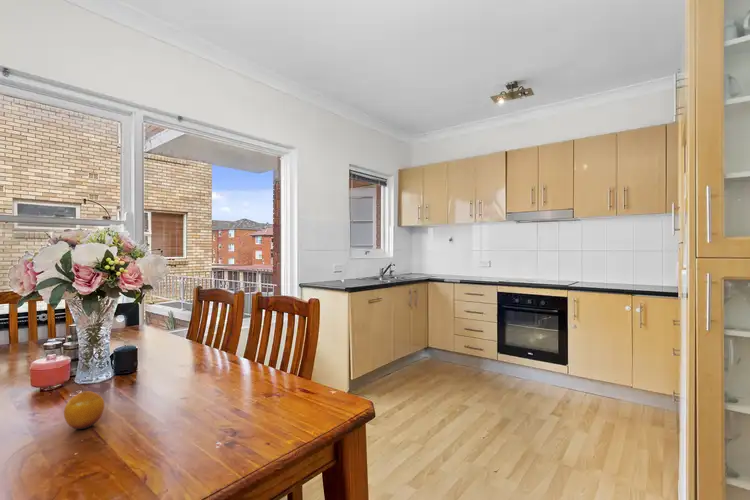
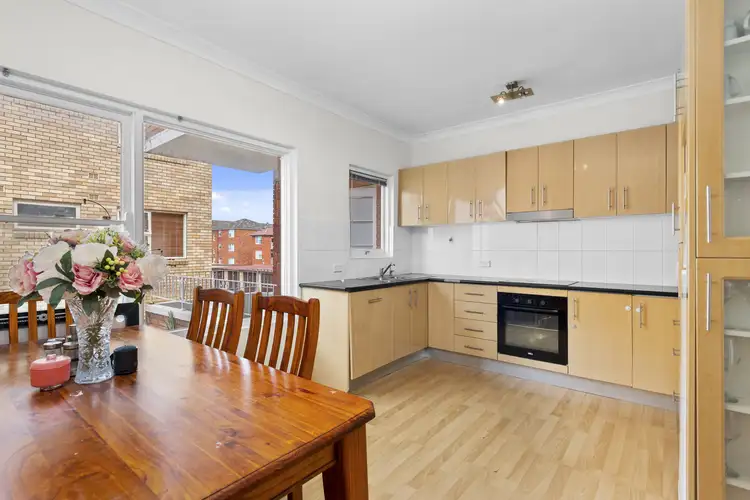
- fruit (84, 409)
